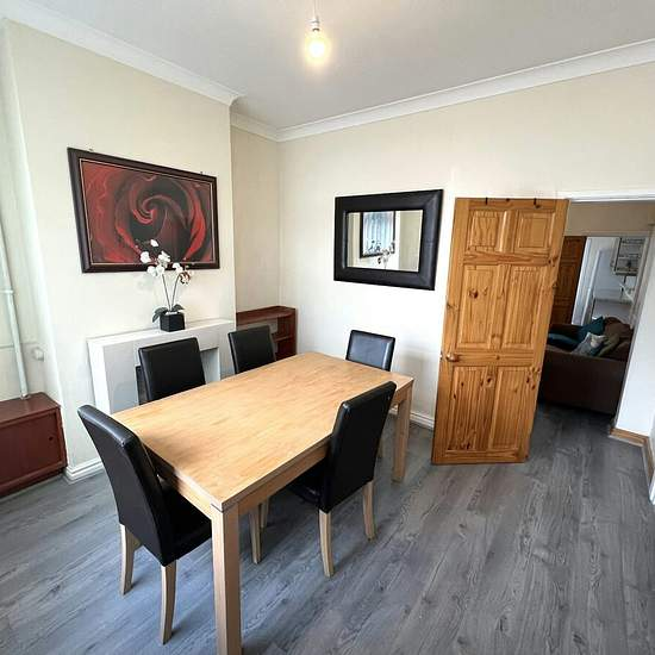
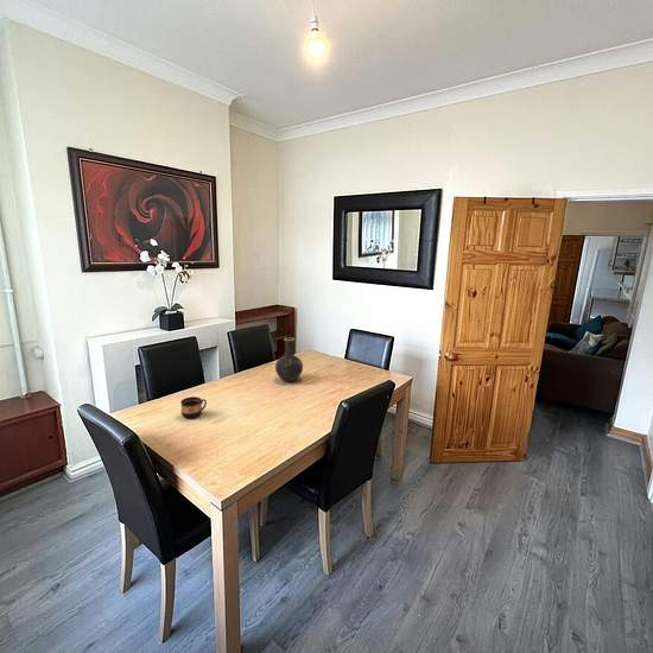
+ vase (289, 359)
+ cup (192, 407)
